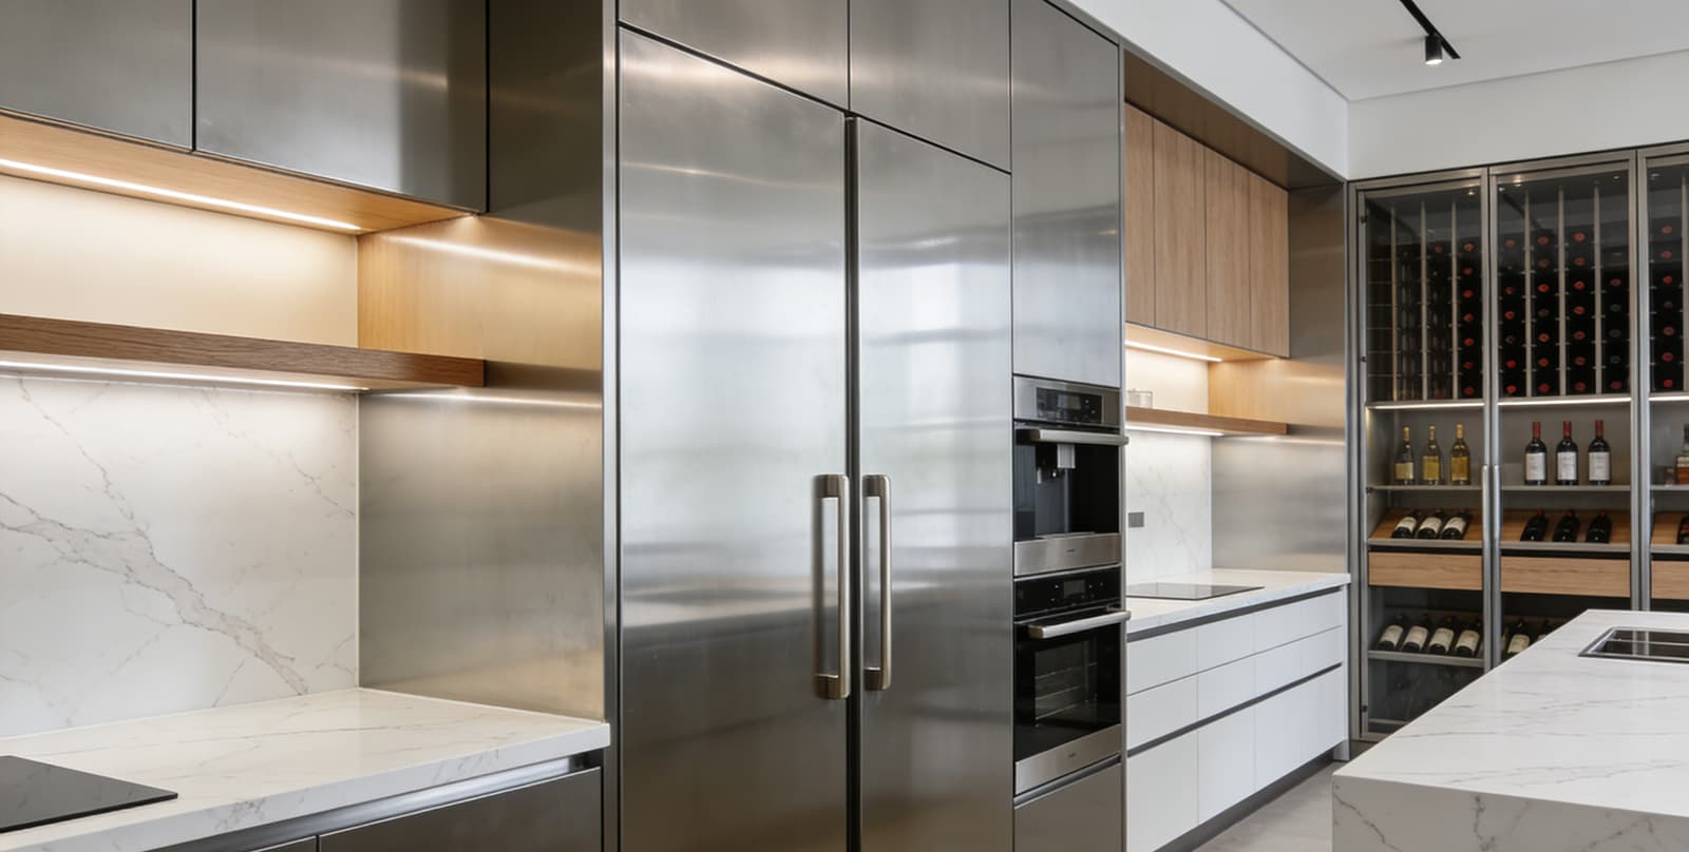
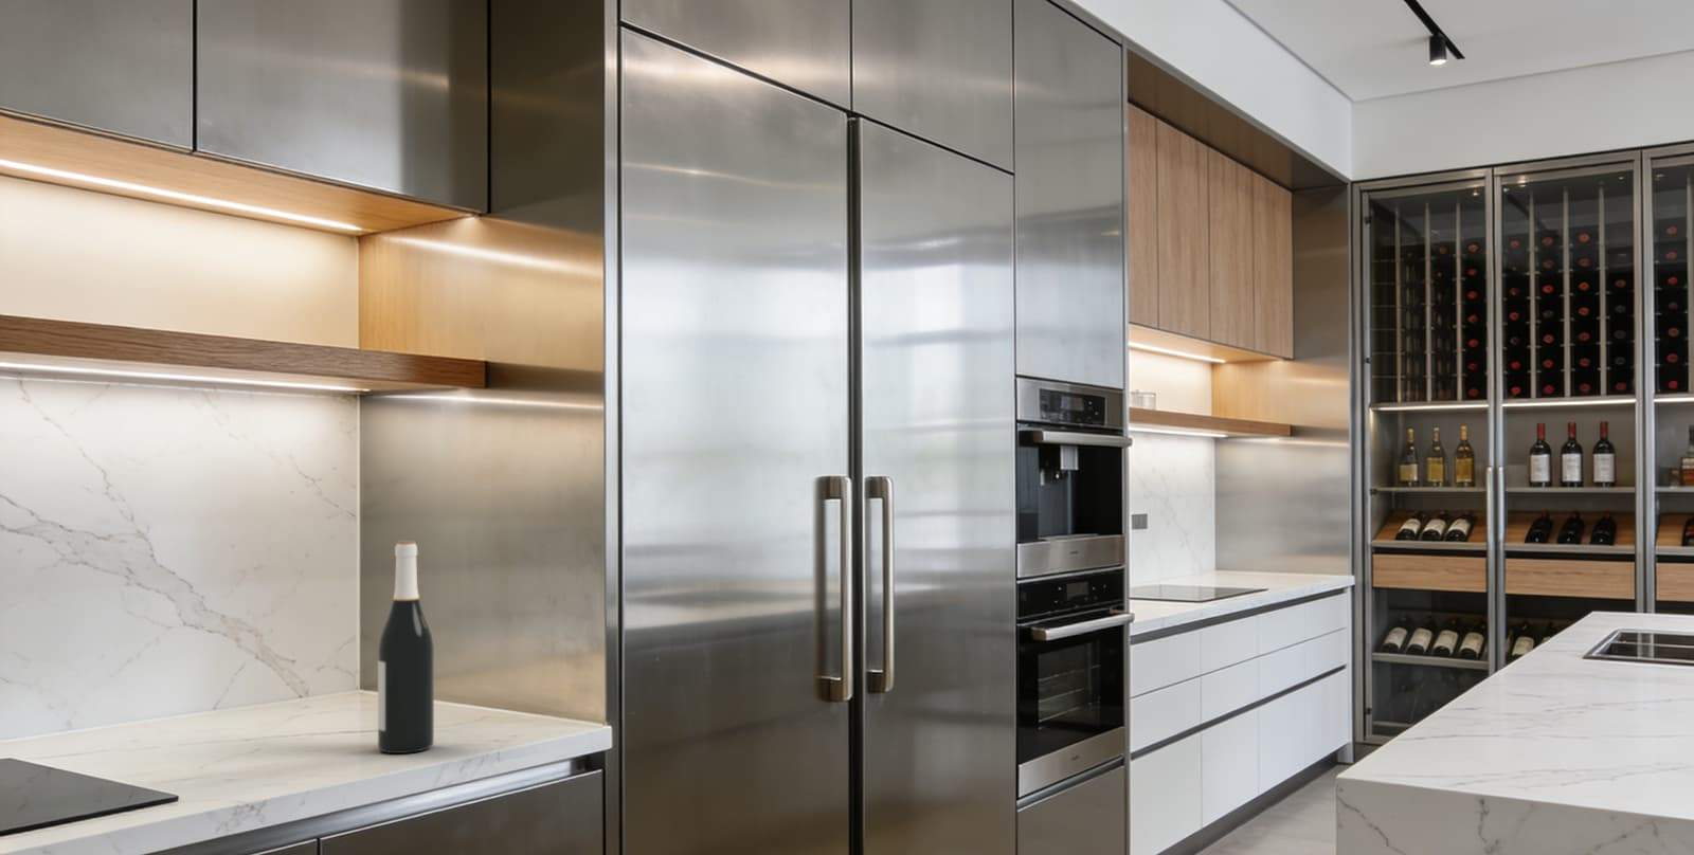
+ wine bottle (406, 643)
